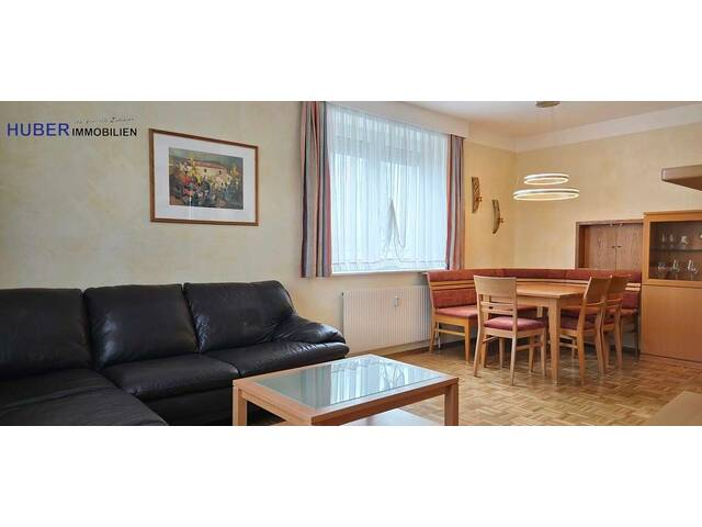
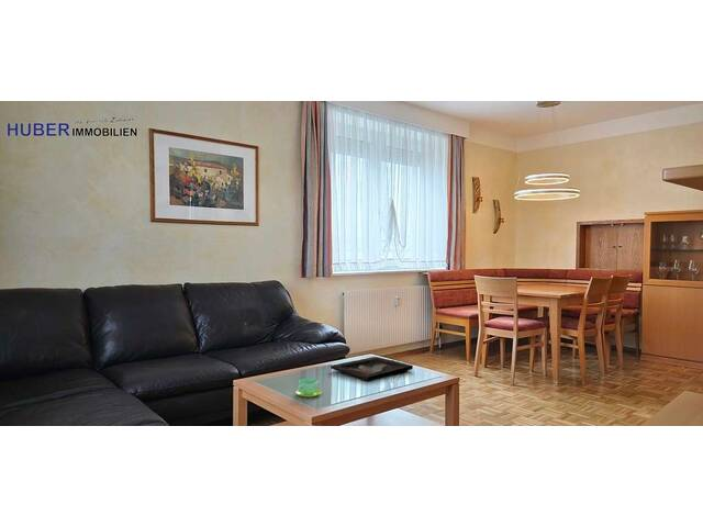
+ cup (308, 388)
+ decorative tray (371, 368)
